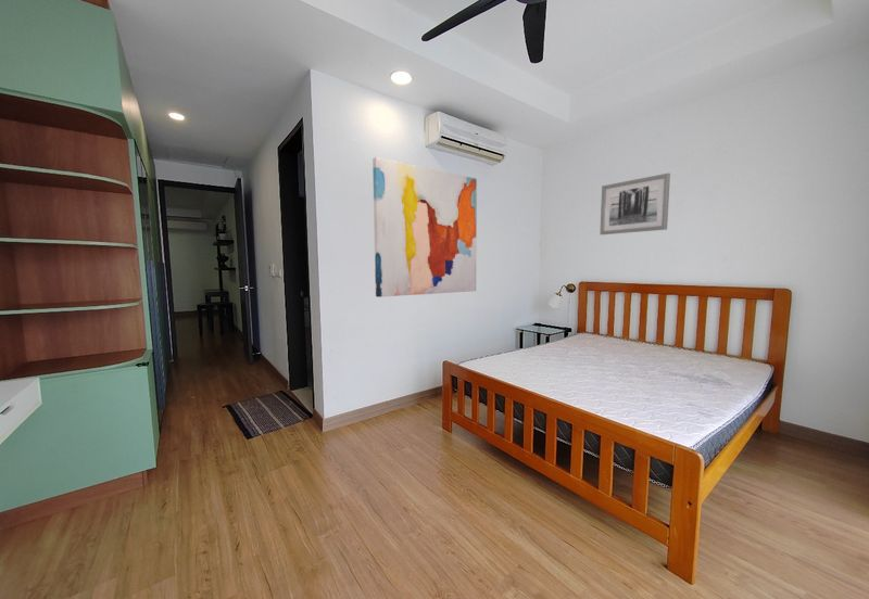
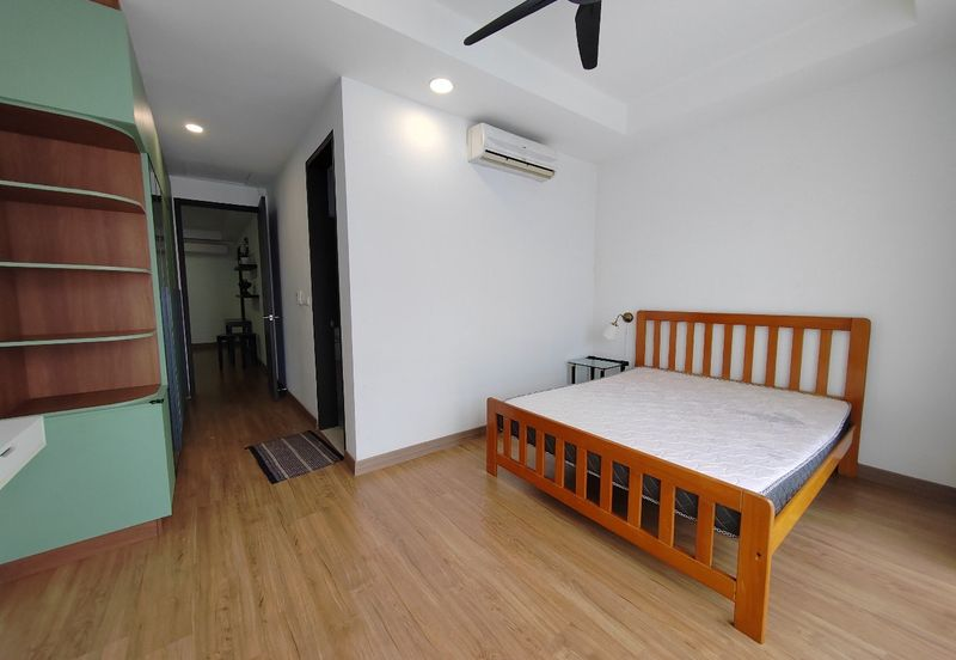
- wall art (430, 232)
- wall art (632, 206)
